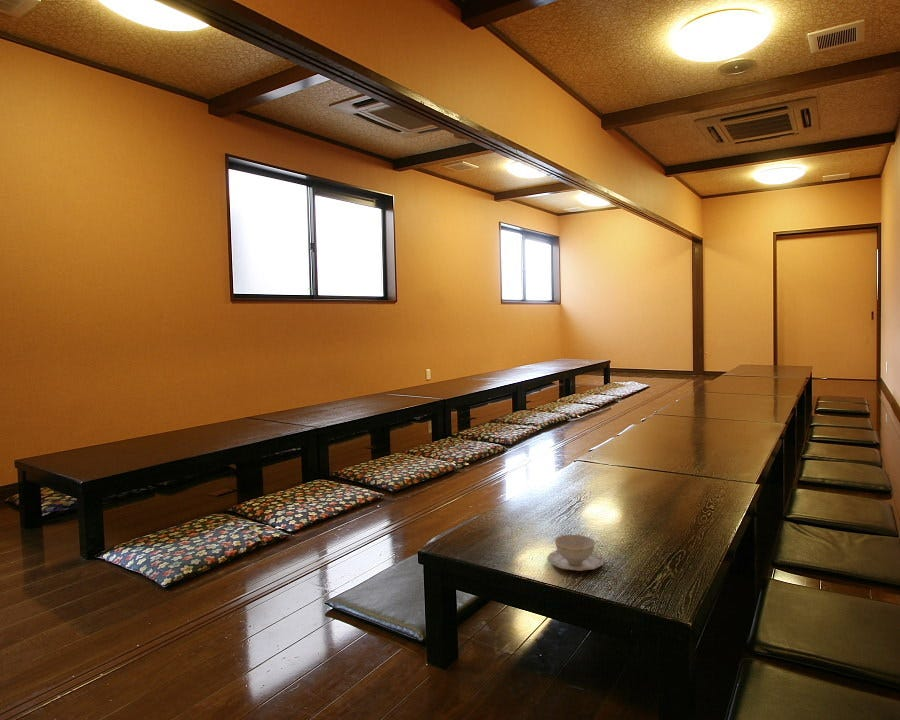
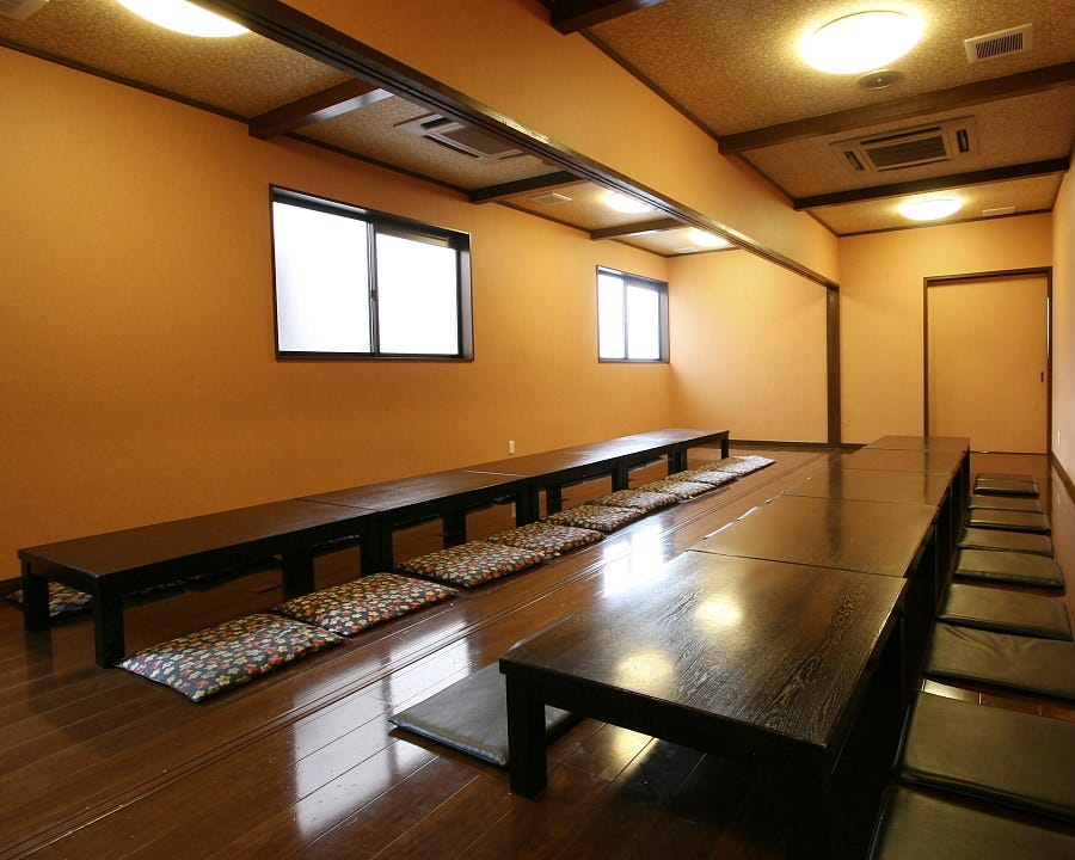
- chinaware (575, 552)
